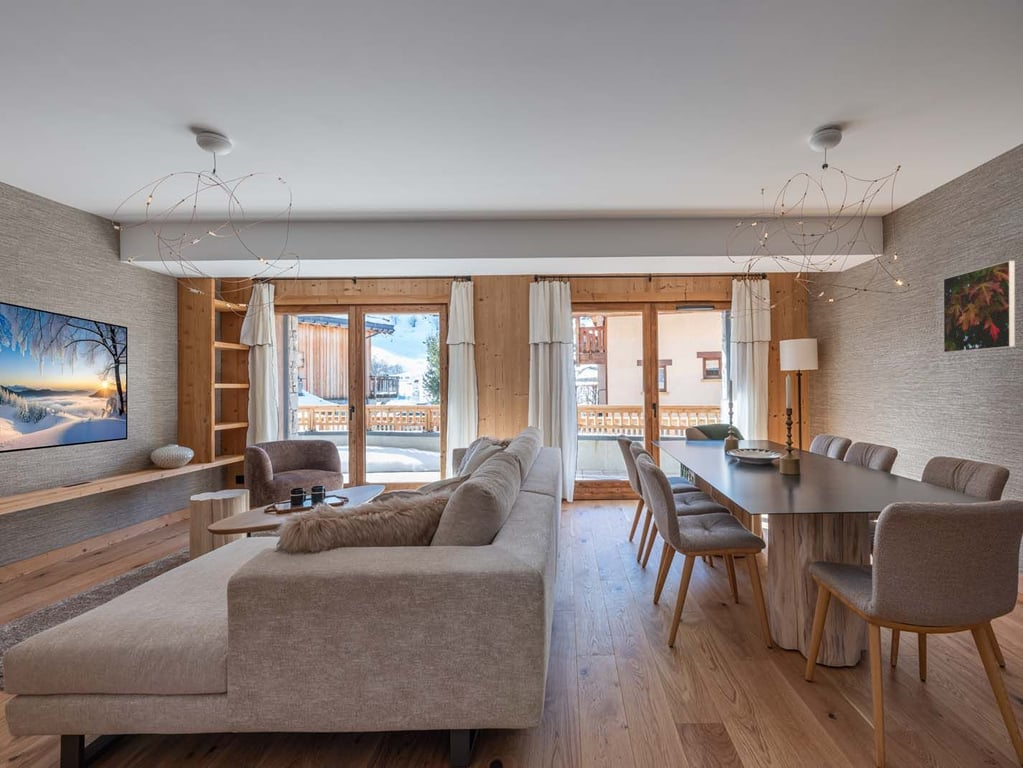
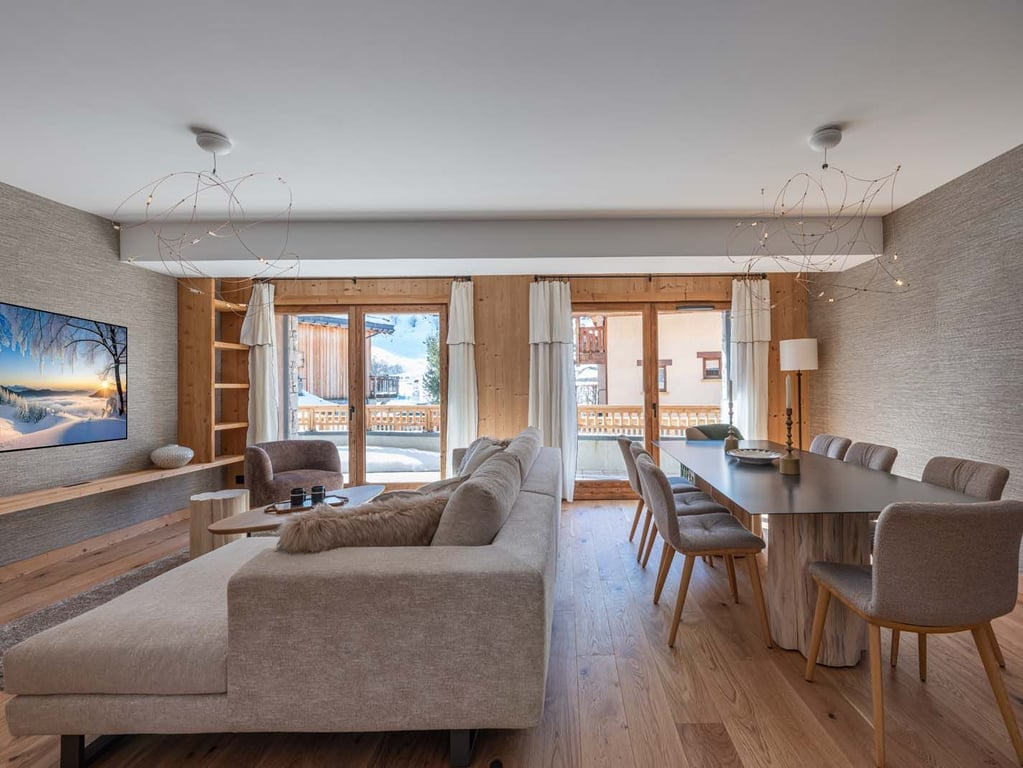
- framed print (976, 310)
